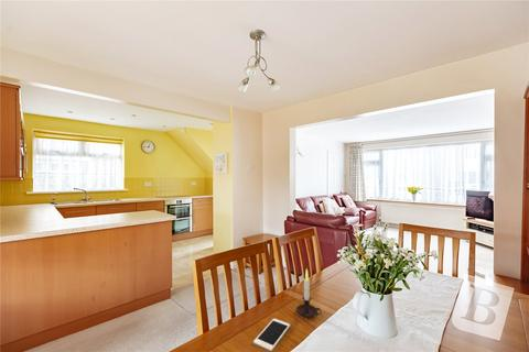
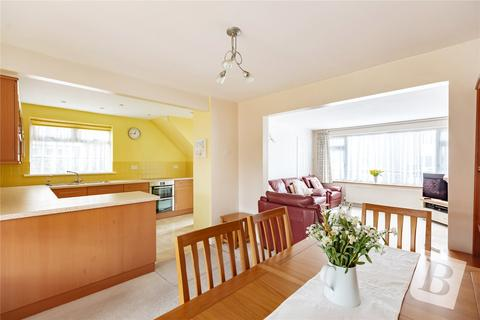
- candle (309, 290)
- cell phone (272, 332)
